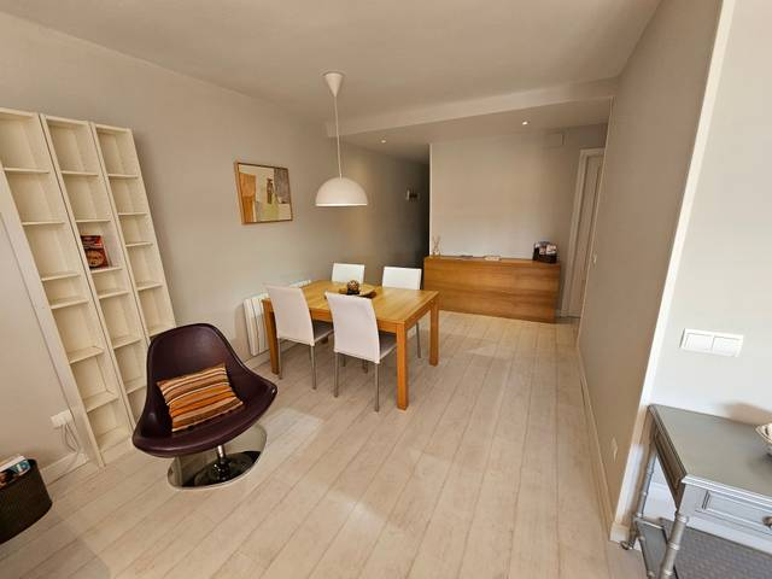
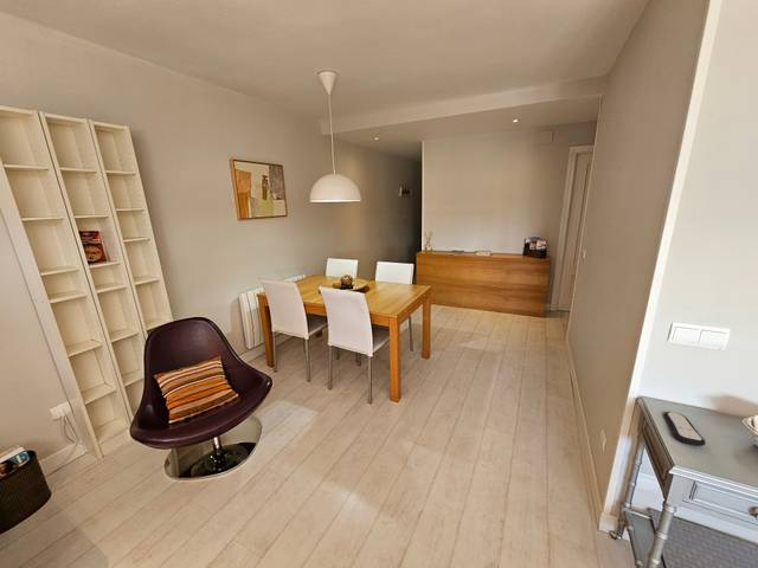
+ remote control (682, 427)
